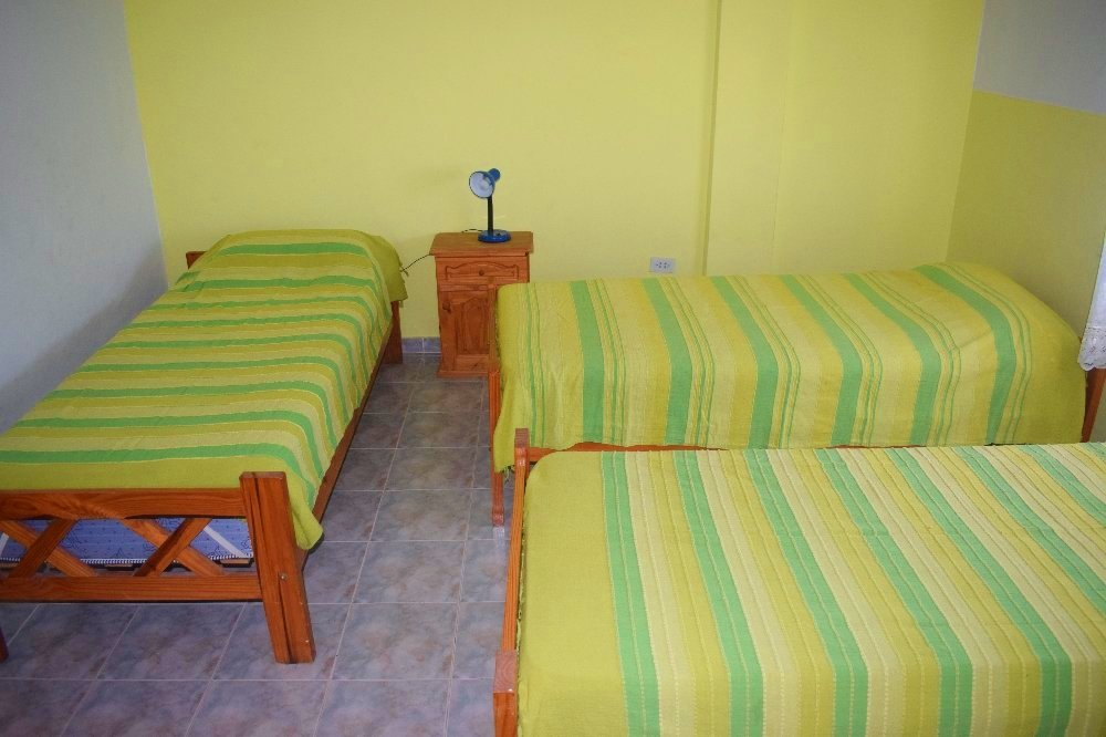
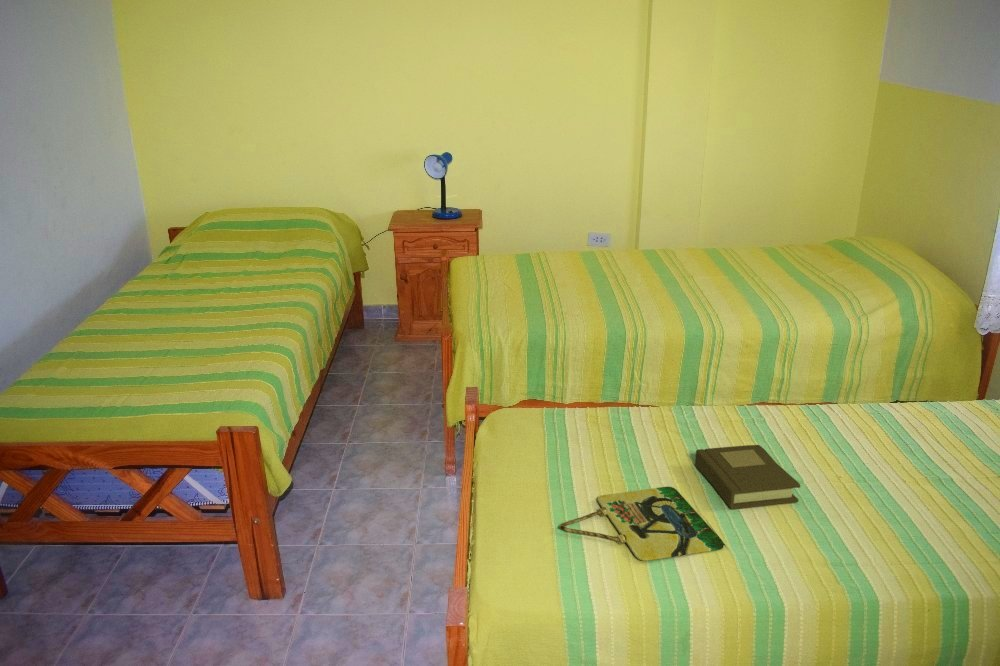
+ book (745, 474)
+ home sign (632, 523)
